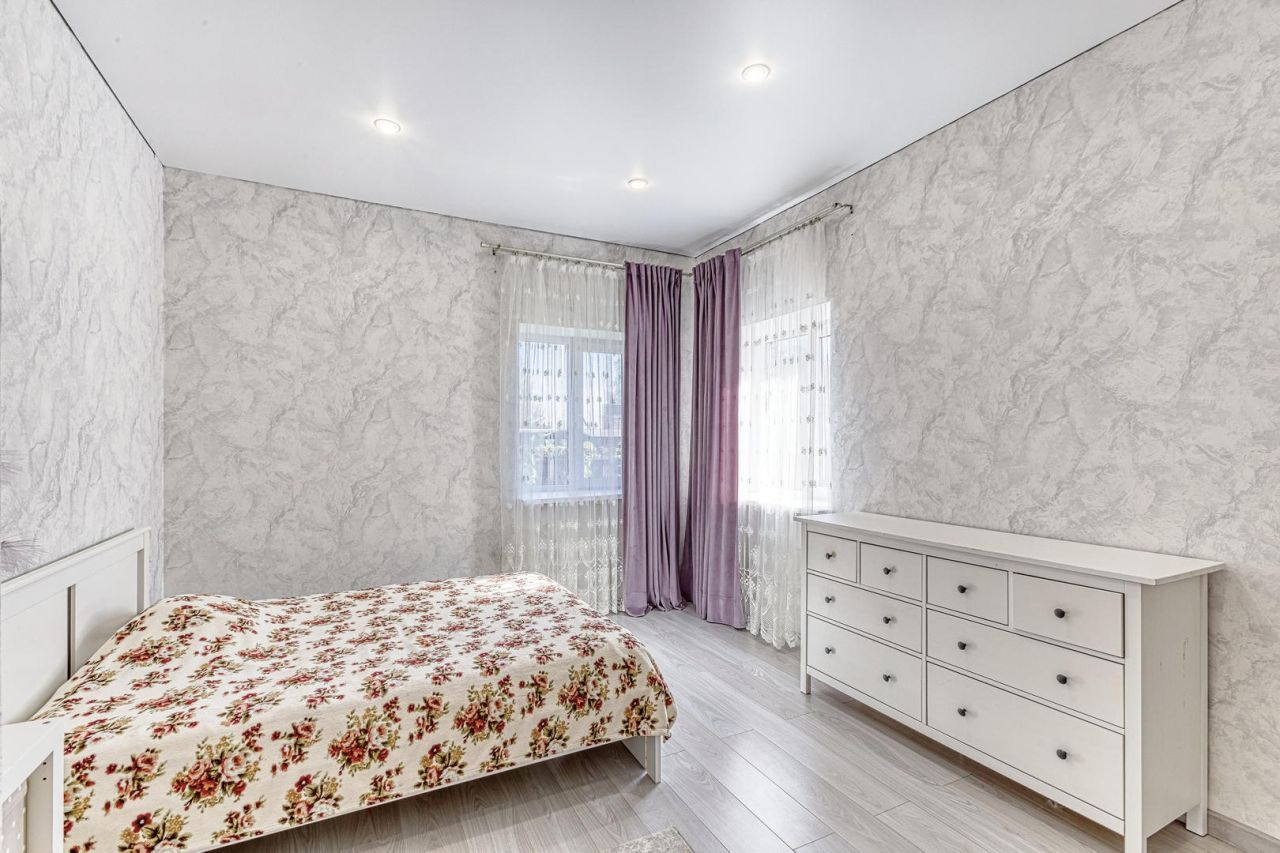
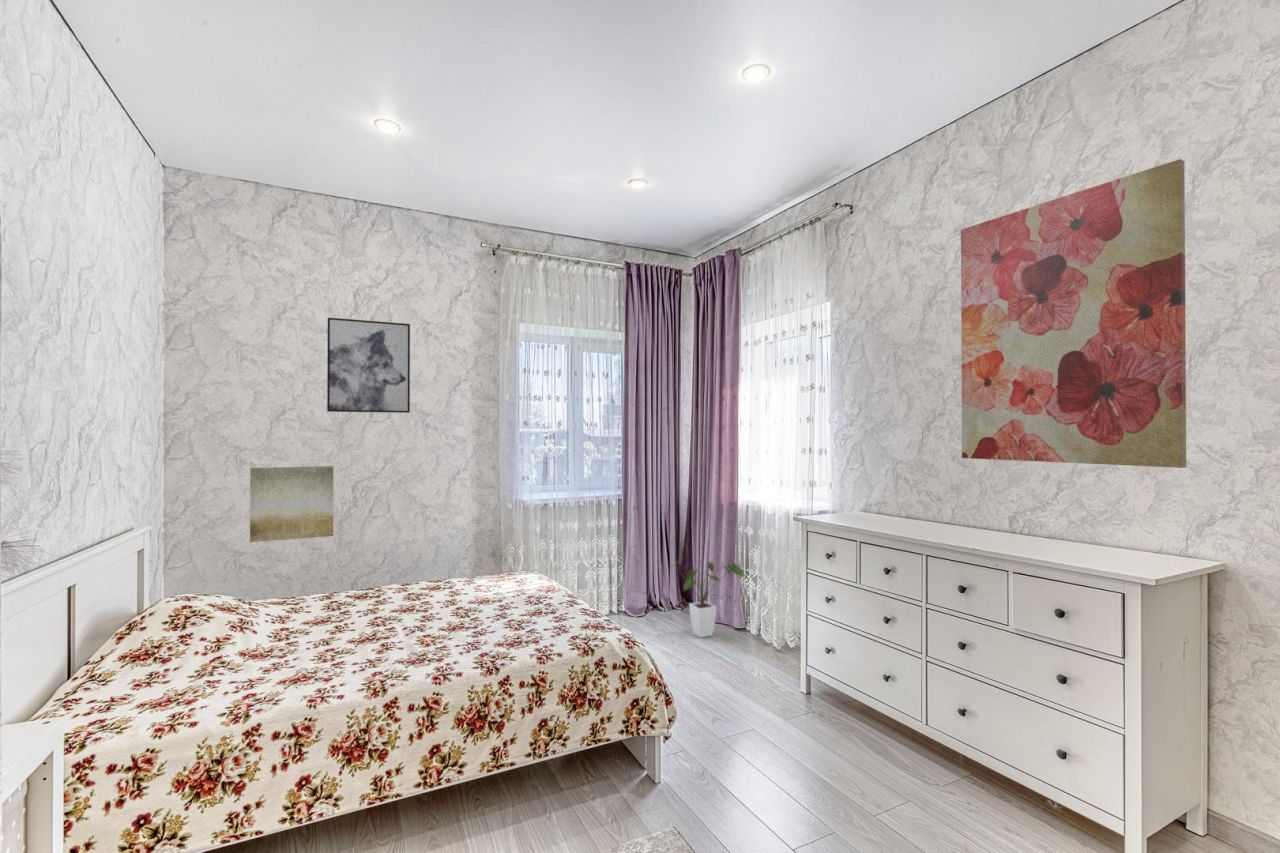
+ wall art (369, 366)
+ wall art (293, 502)
+ wall art (1057, 330)
+ house plant (705, 598)
